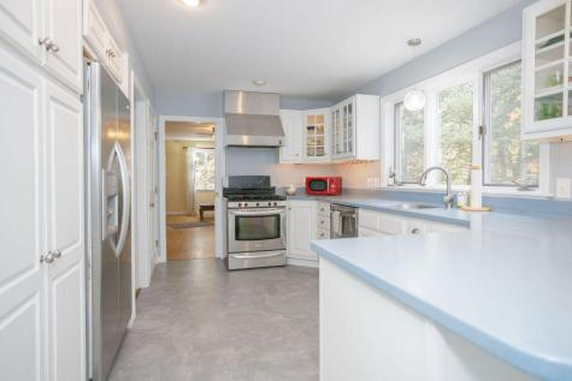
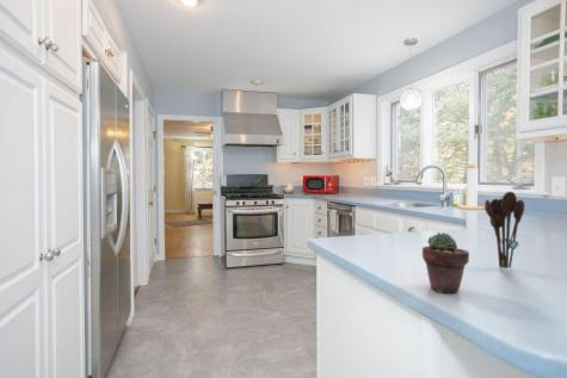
+ utensil holder (504, 229)
+ potted succulent (444, 260)
